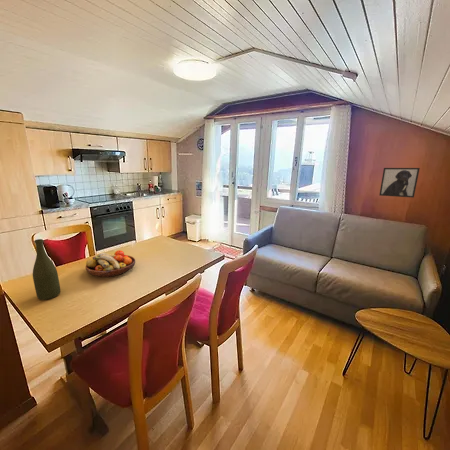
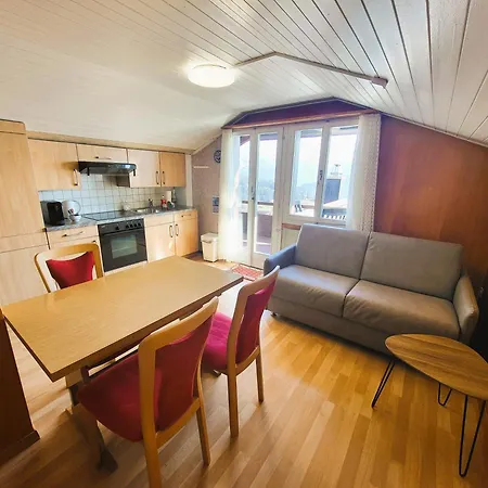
- fruit bowl (111, 260)
- bottle (44, 268)
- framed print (398, 182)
